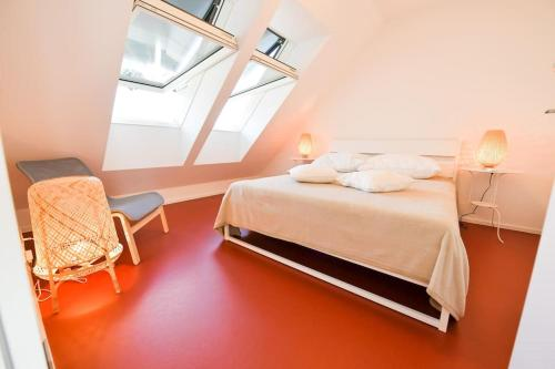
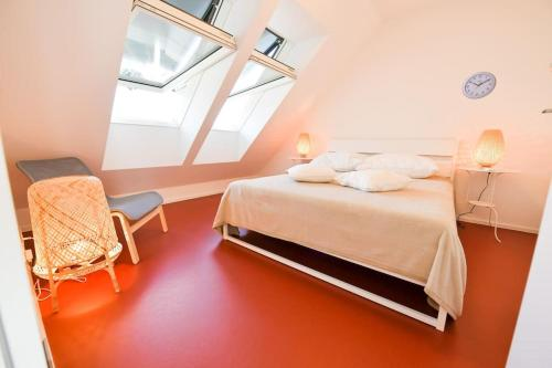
+ wall clock (478, 85)
